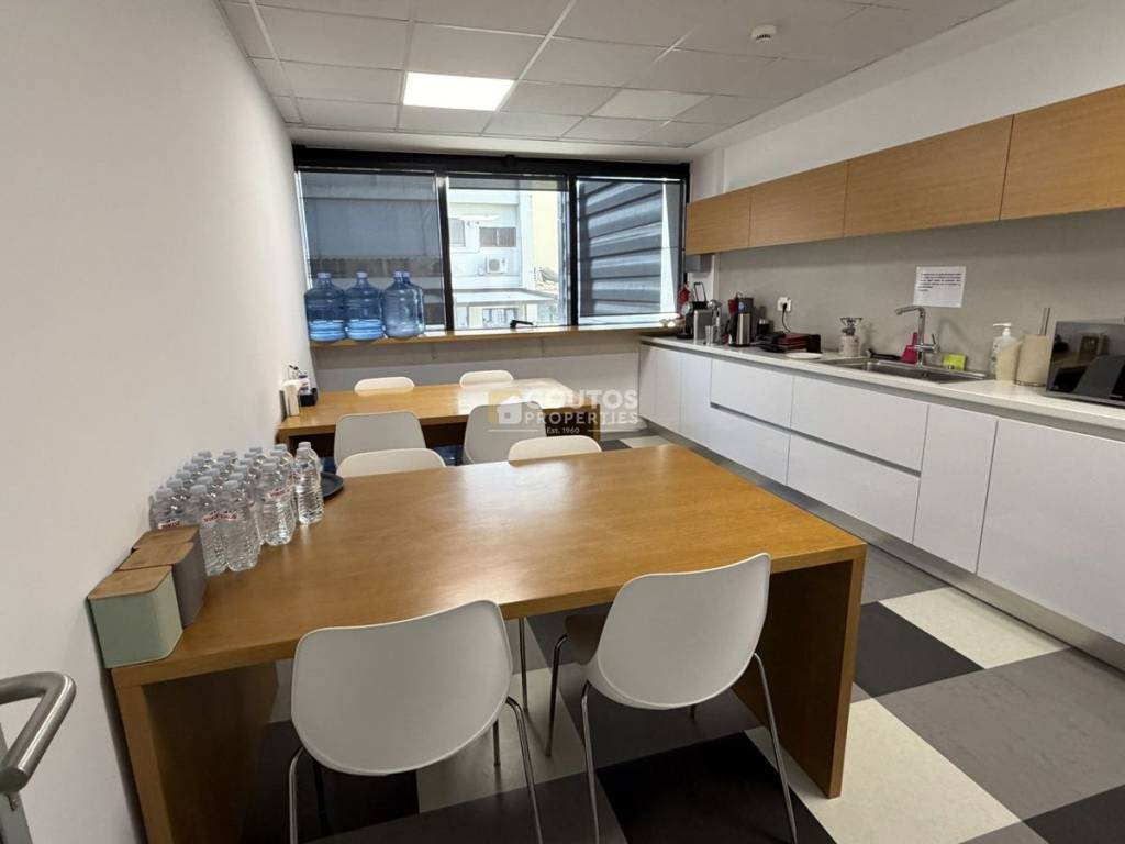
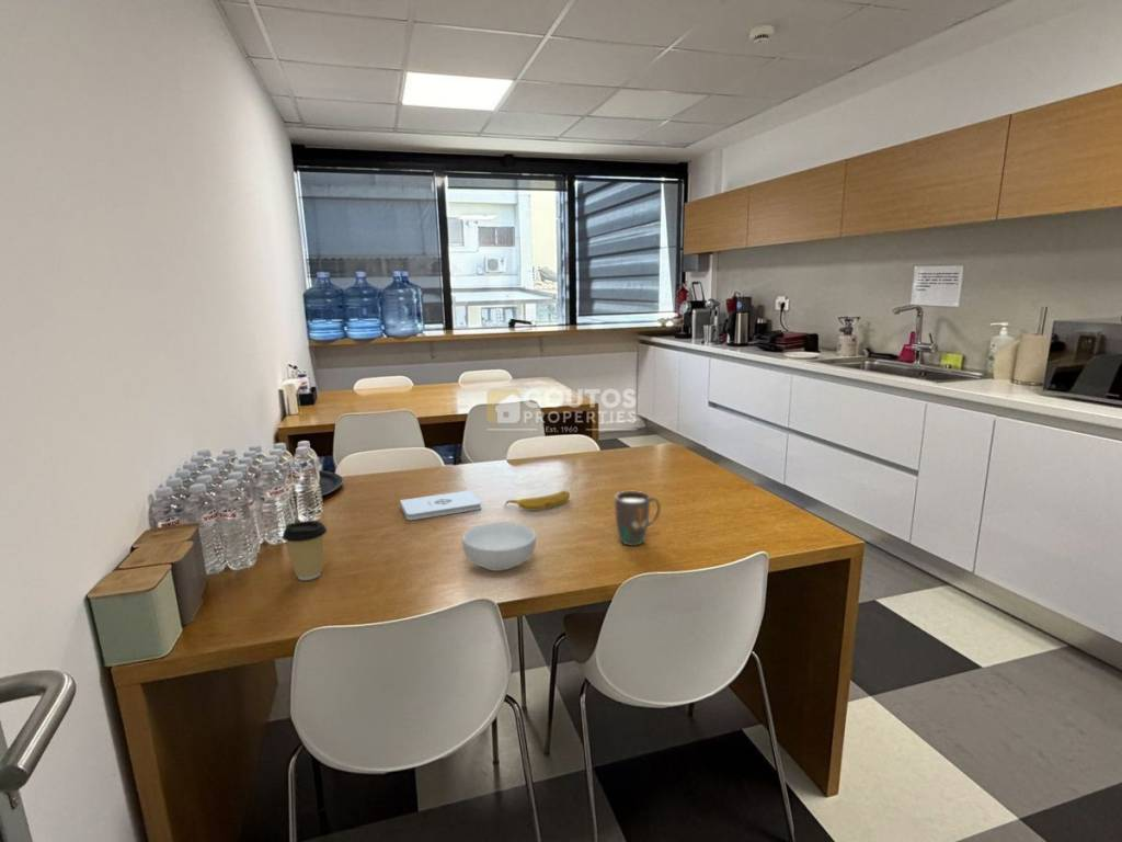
+ cereal bowl (500, 548)
+ mug (638, 517)
+ fruit (540, 499)
+ notepad (440, 504)
+ coffee cup (306, 549)
